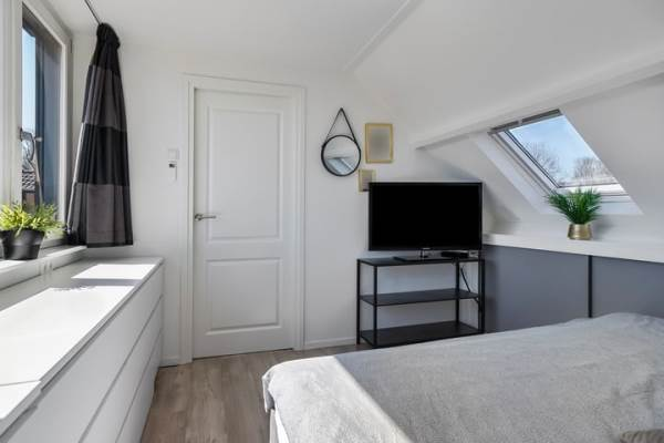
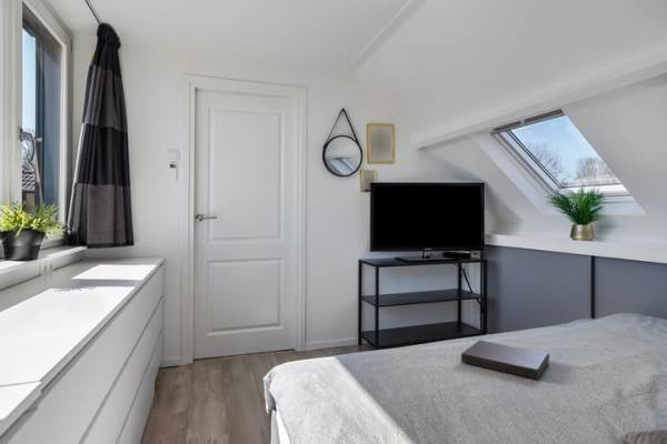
+ book (505, 357)
